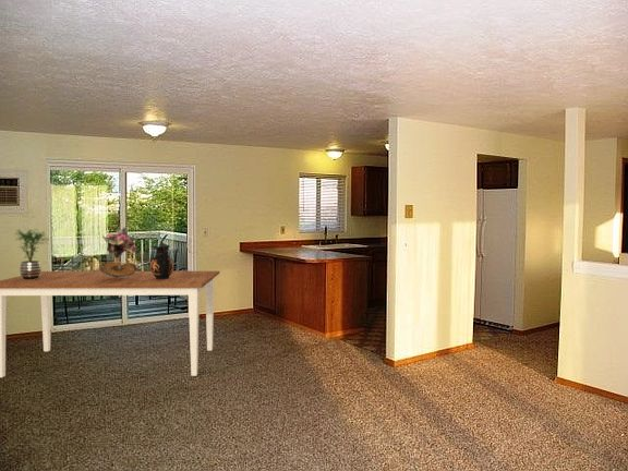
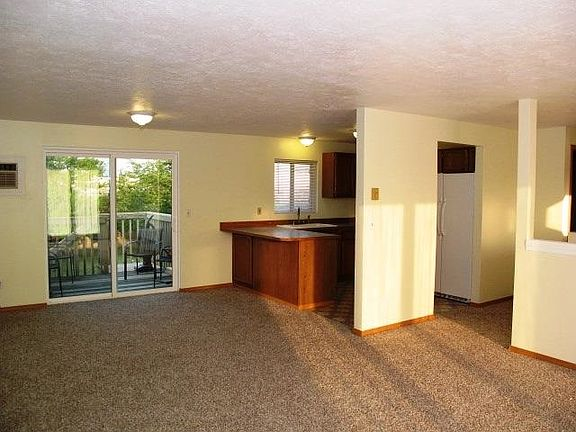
- bouquet (119, 253)
- potted plant (31, 253)
- dining table (113, 294)
- ceramic jug (162, 261)
